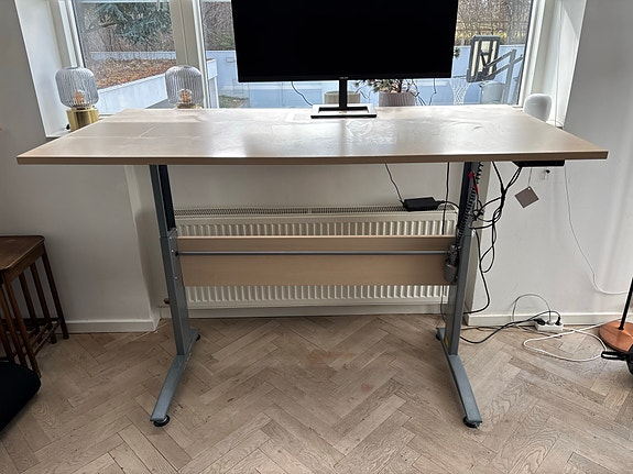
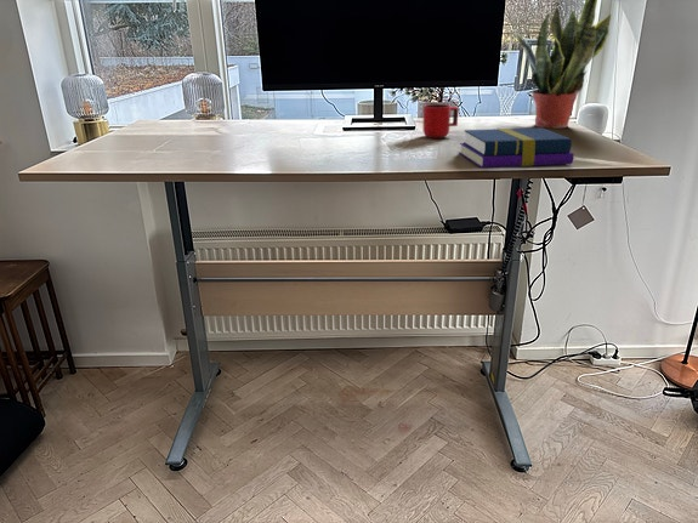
+ mug (441, 120)
+ book (513, 146)
+ potted plant (561, 59)
